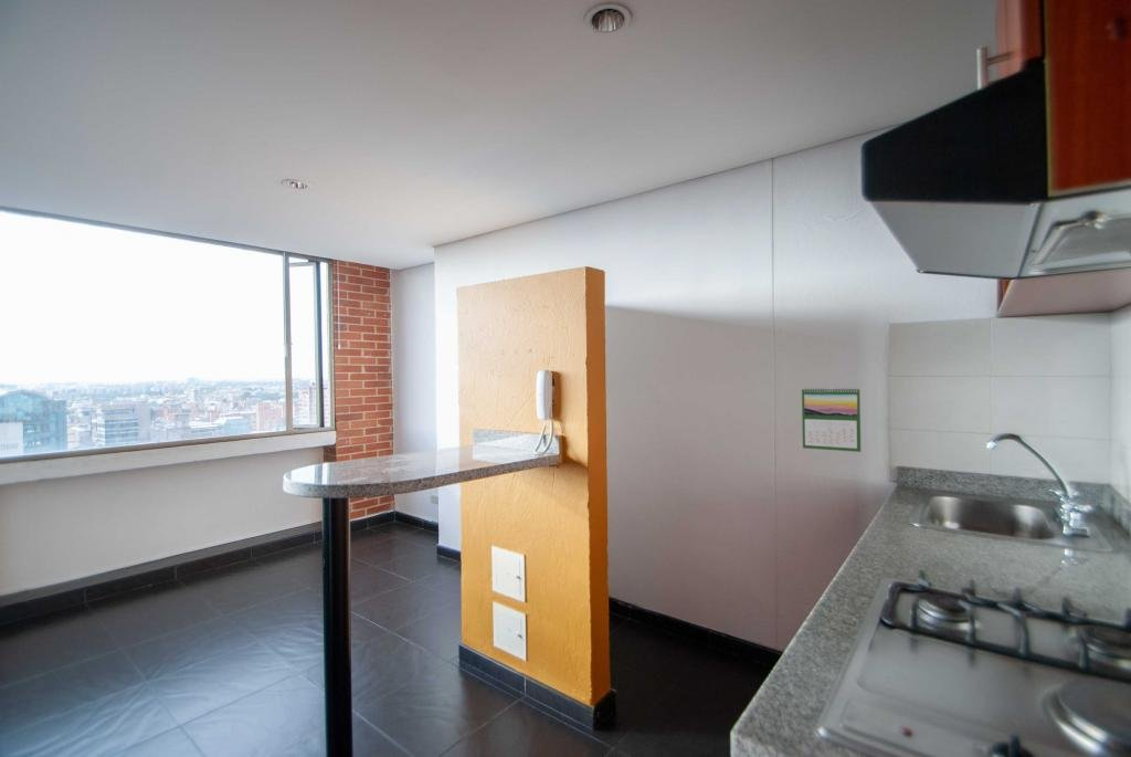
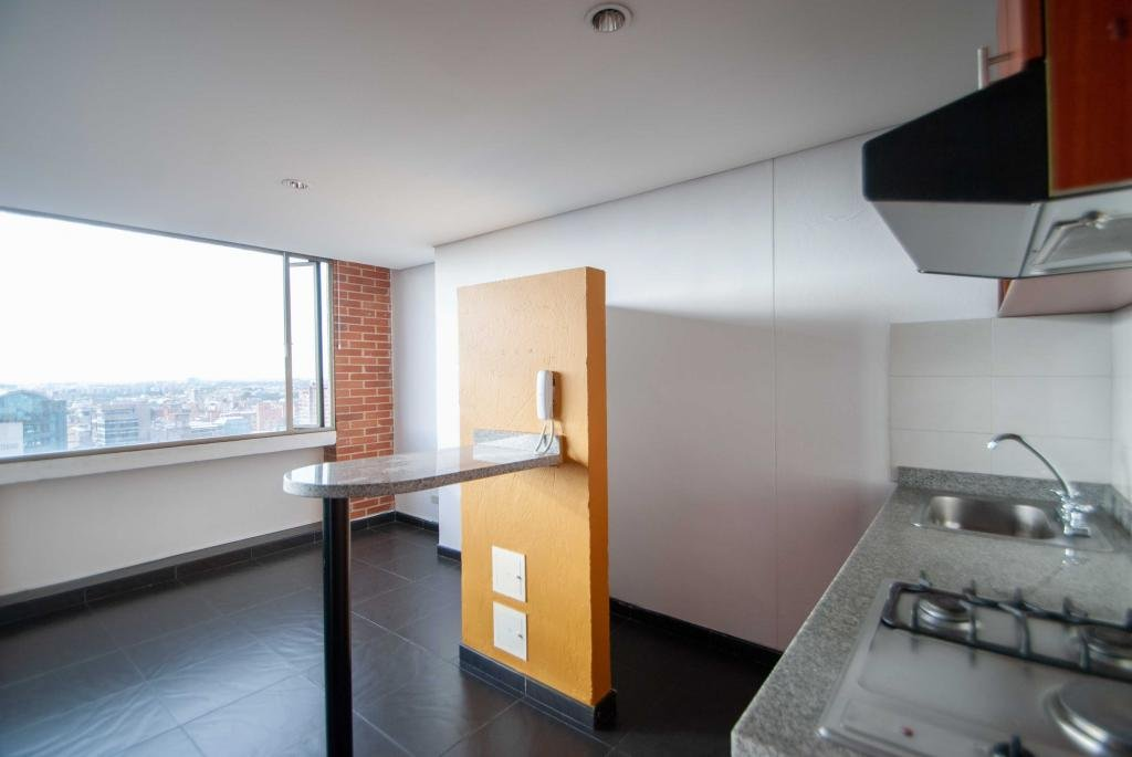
- calendar (829, 418)
